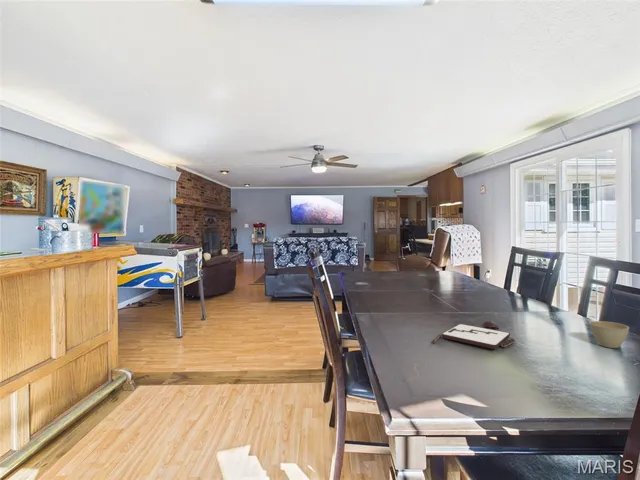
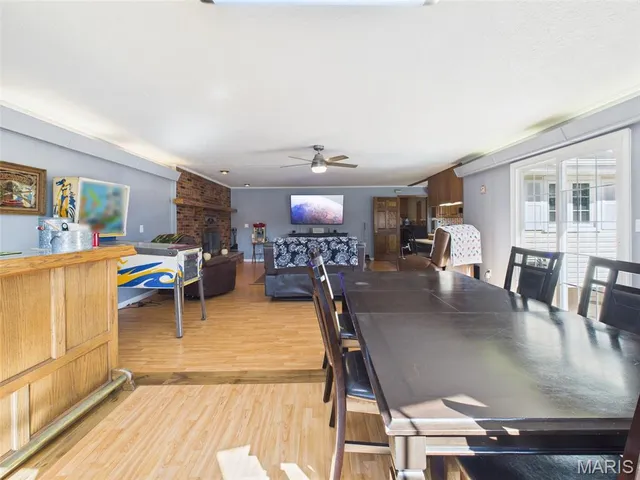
- board game (478, 333)
- flower pot (608, 335)
